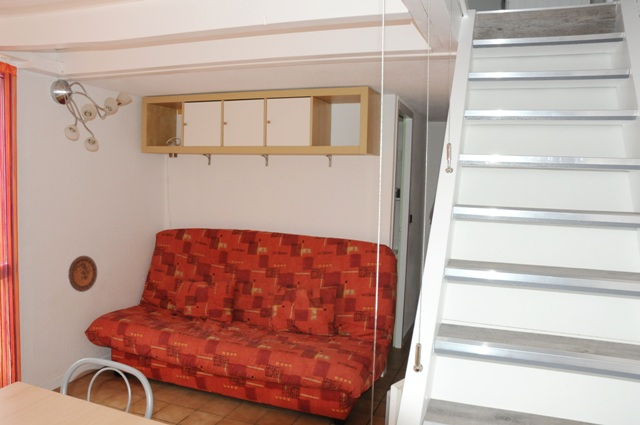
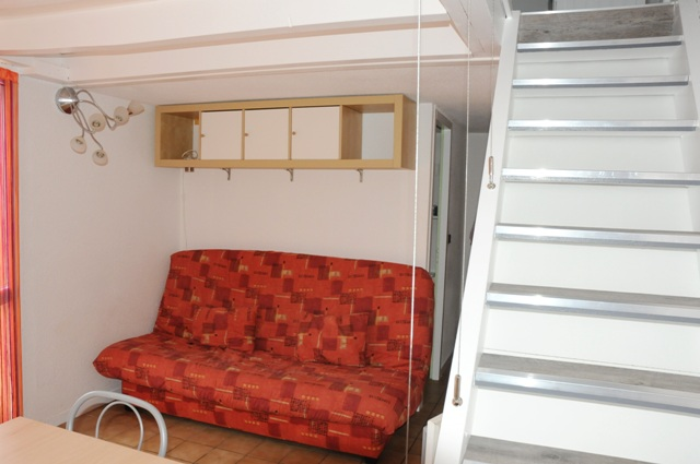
- decorative plate (82, 273)
